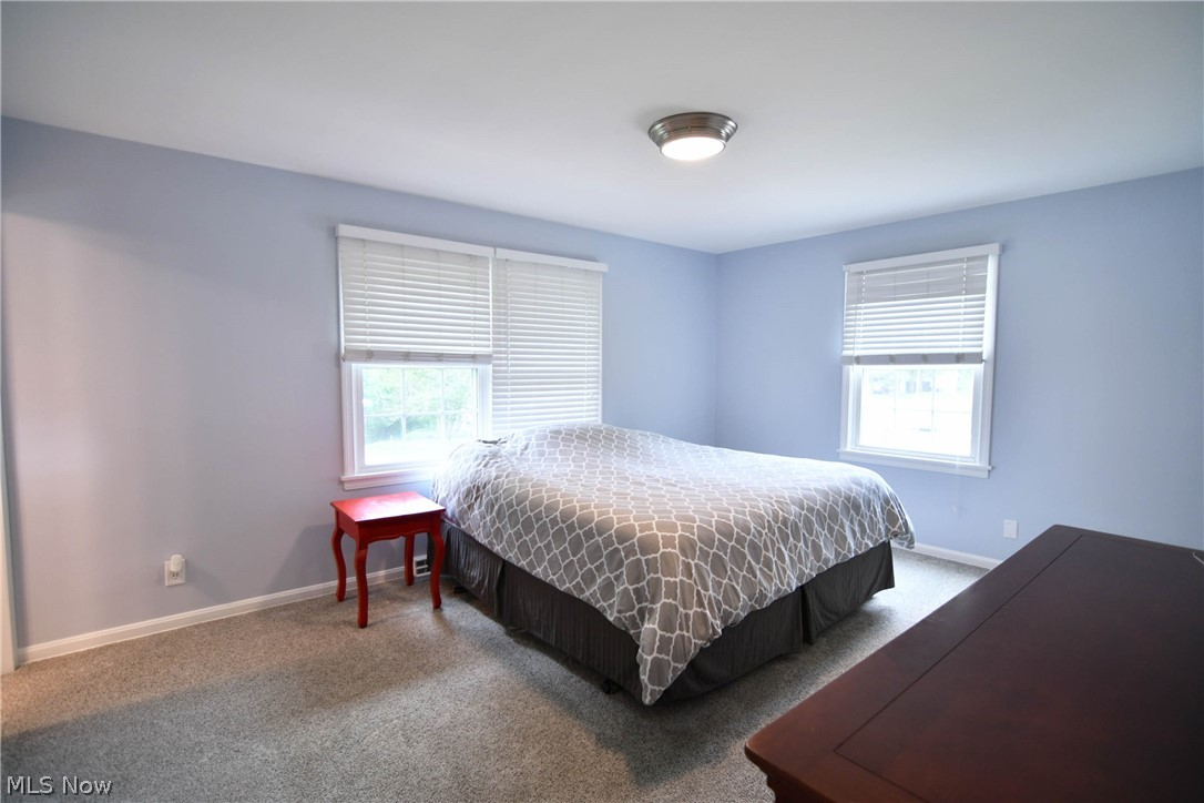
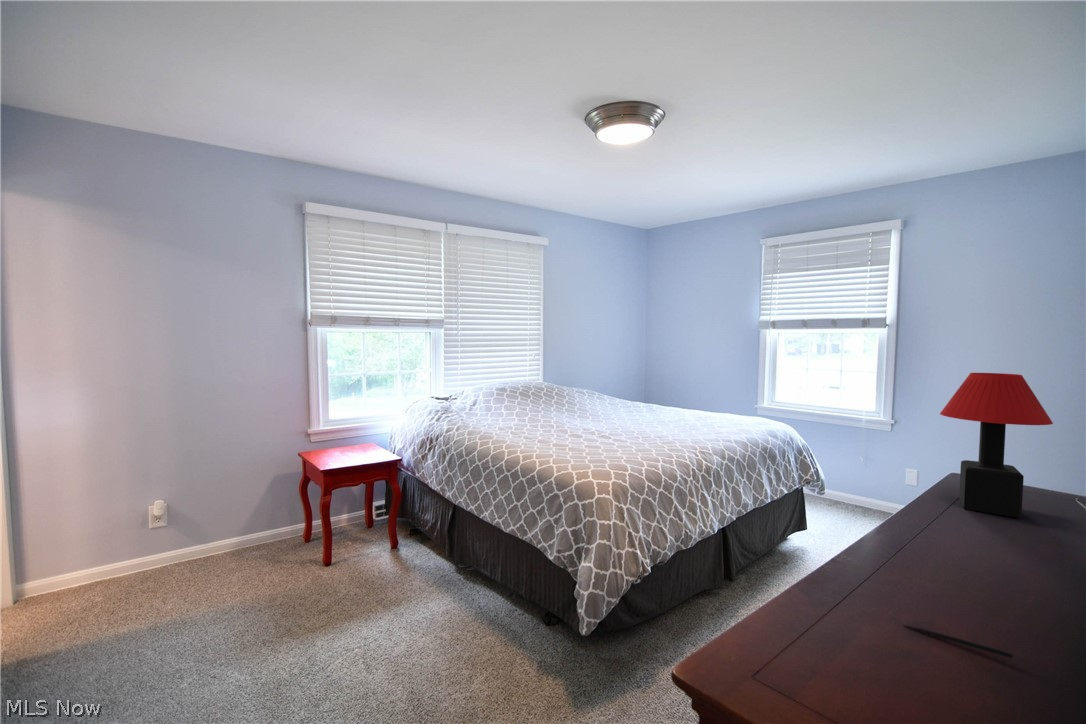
+ pen (954, 638)
+ table lamp (991, 441)
